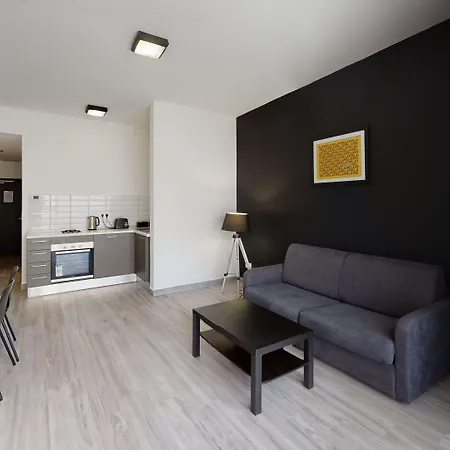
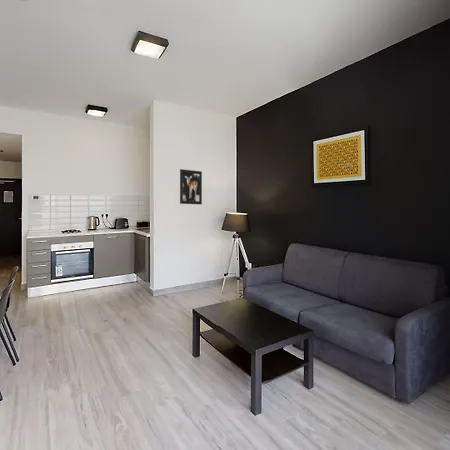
+ wall art (191, 187)
